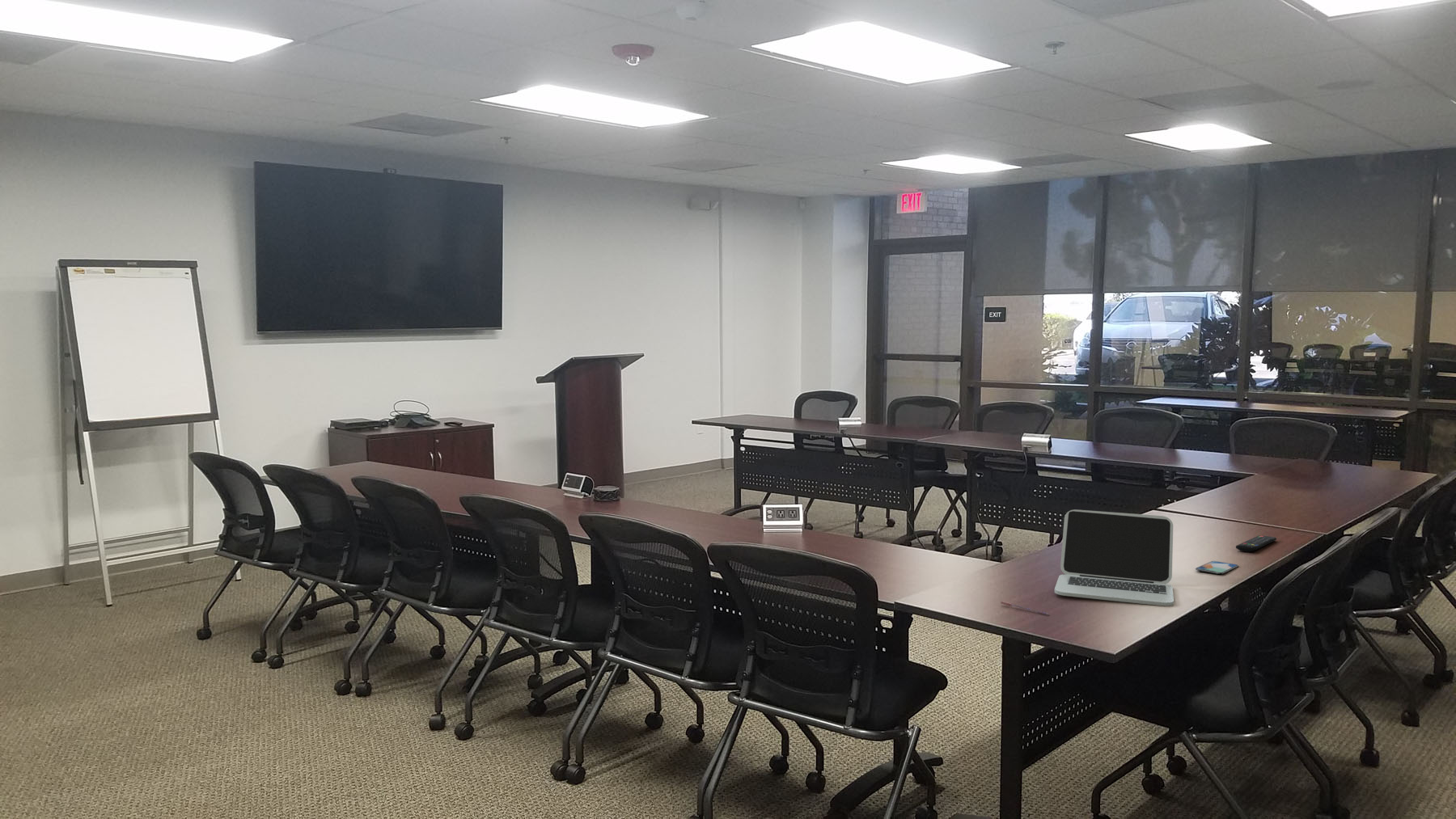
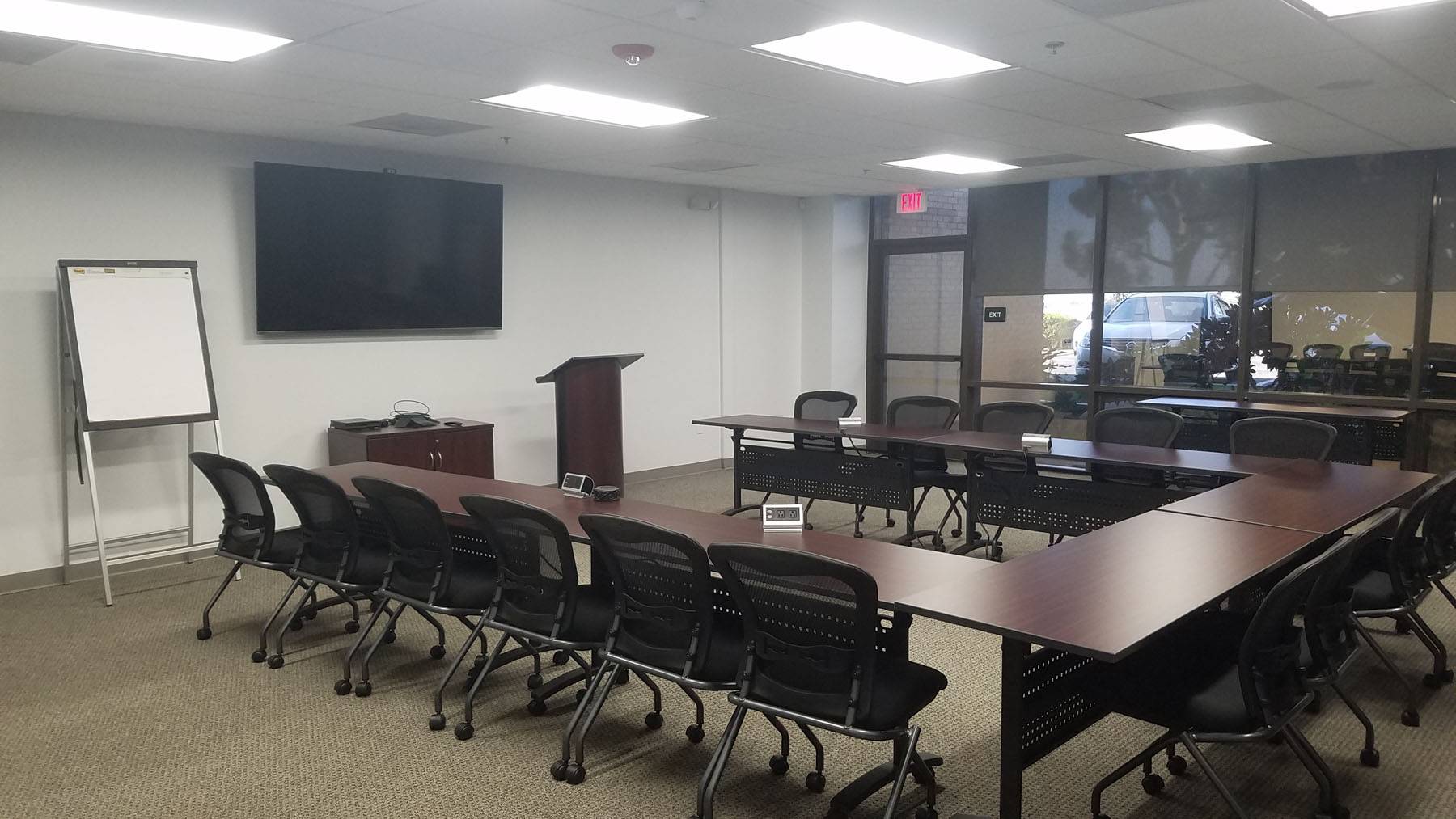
- remote control (1256, 543)
- laptop (1115, 554)
- smartphone (1217, 567)
- pen (1024, 608)
